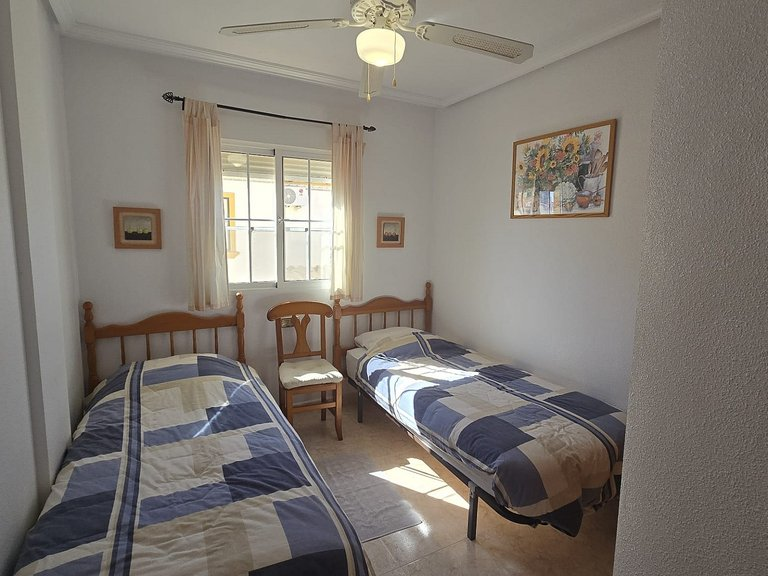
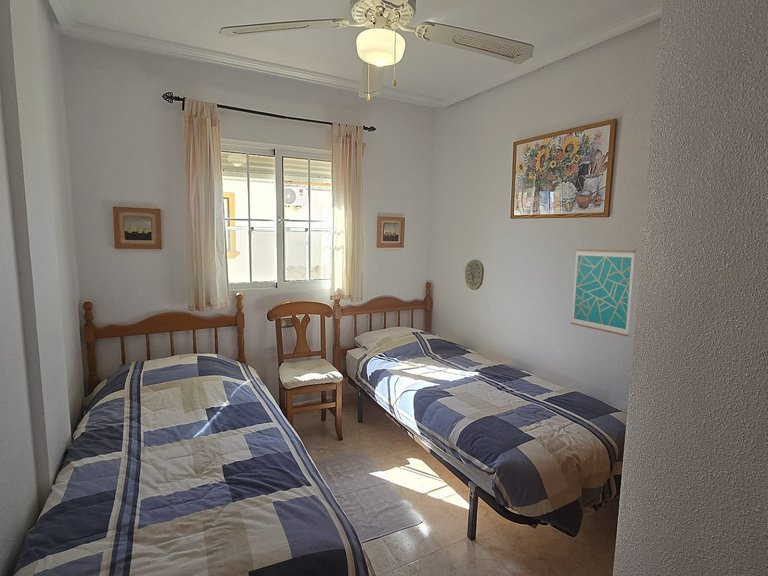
+ wall art (600, 290)
+ decorative plate (473, 274)
